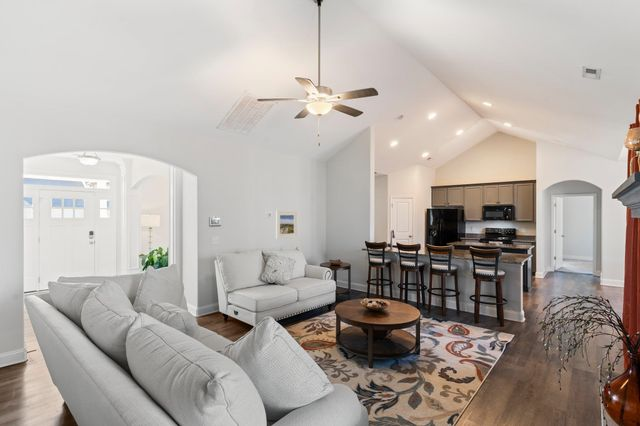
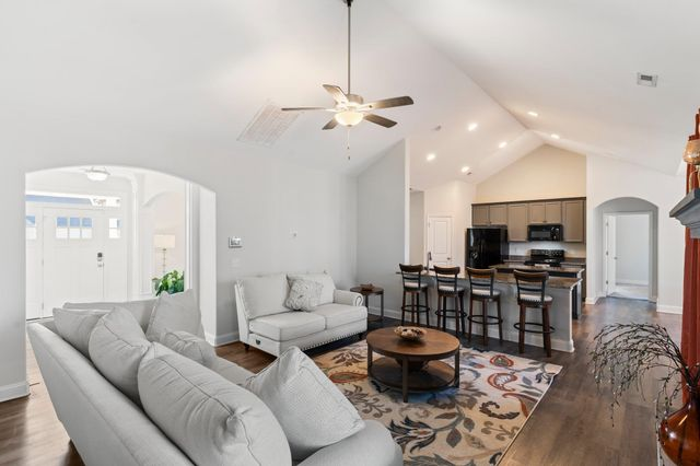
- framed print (286, 224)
